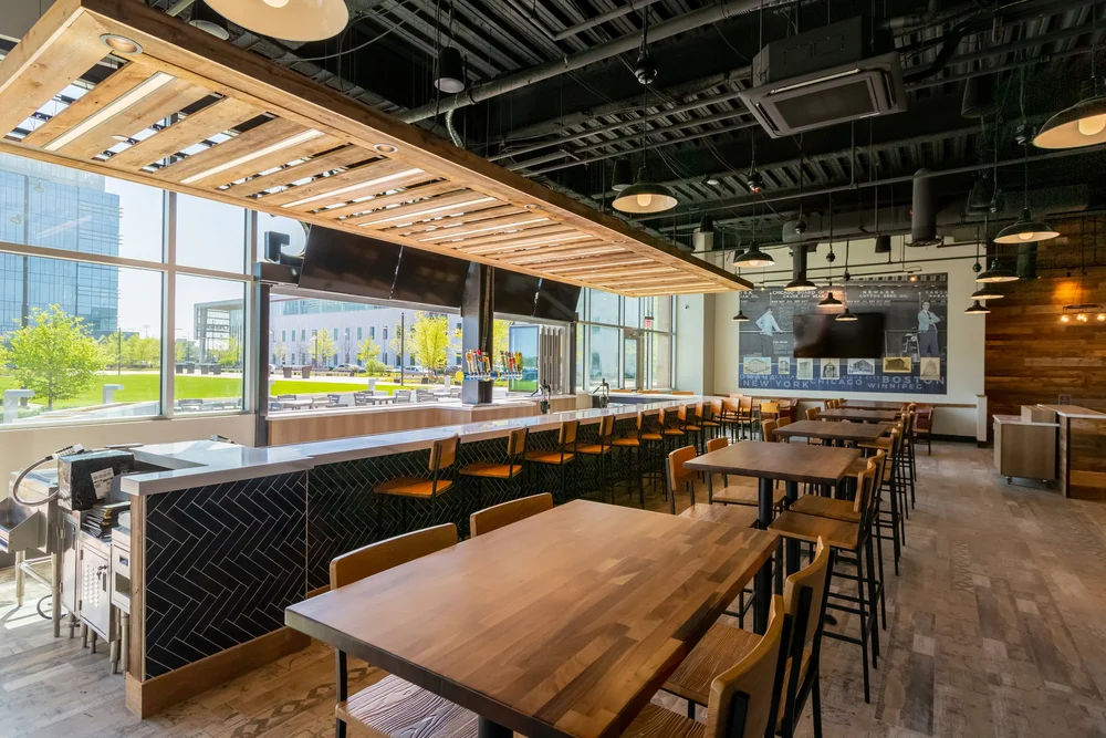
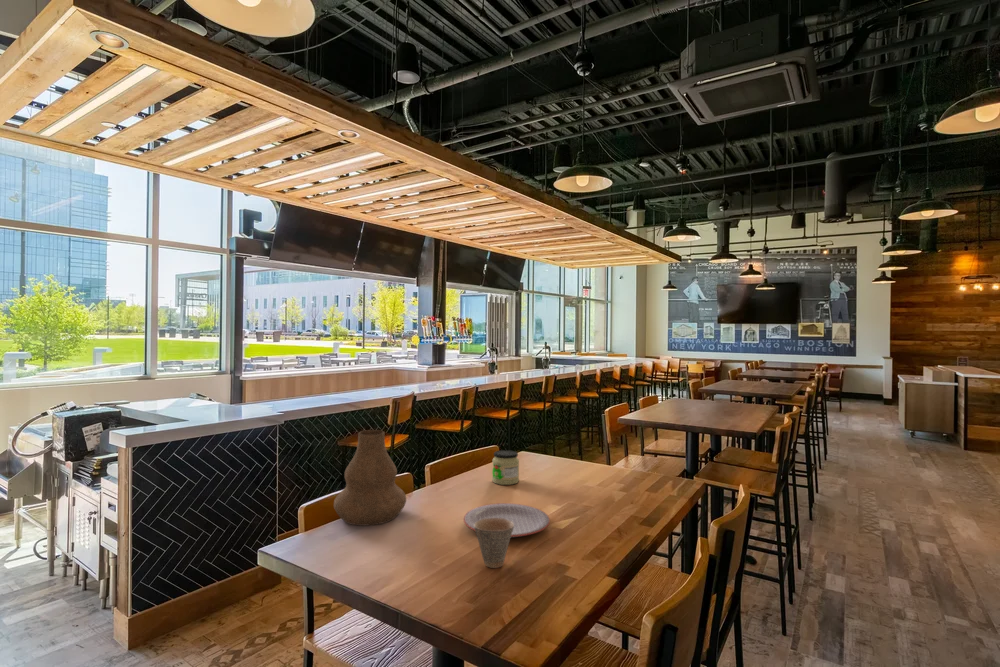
+ plate (506, 519)
+ jar (505, 467)
+ cup (493, 543)
+ vase (371, 473)
